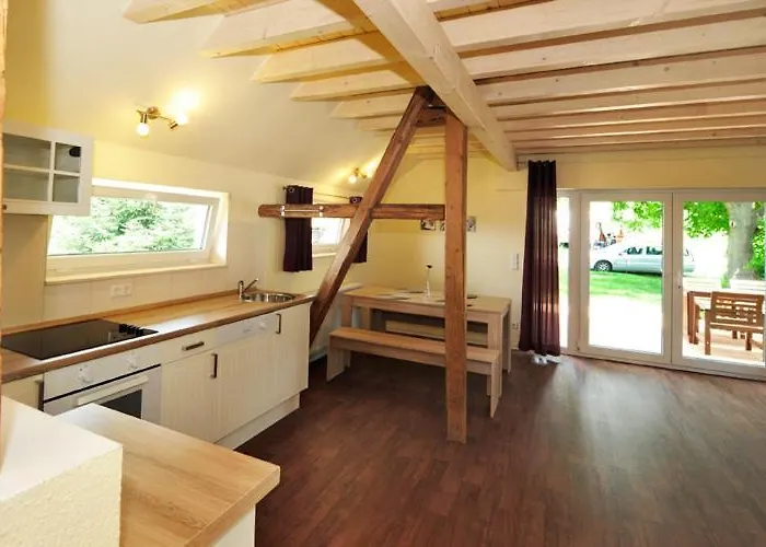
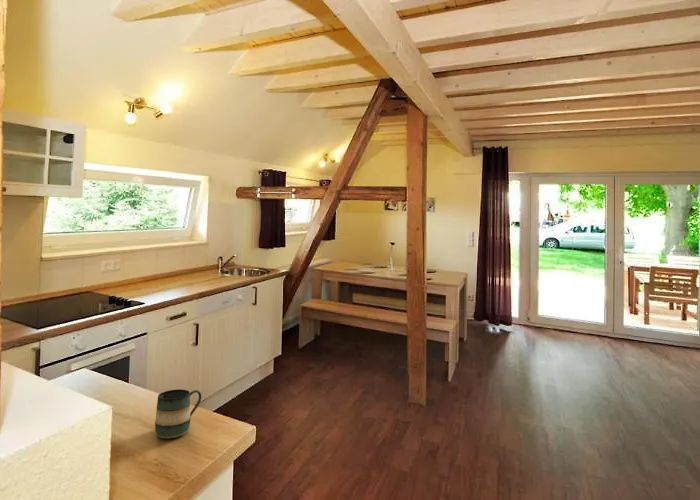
+ mug (180, 410)
